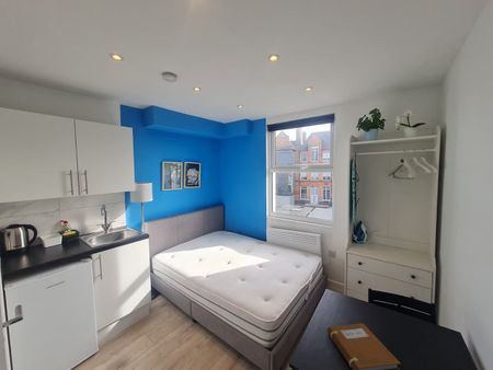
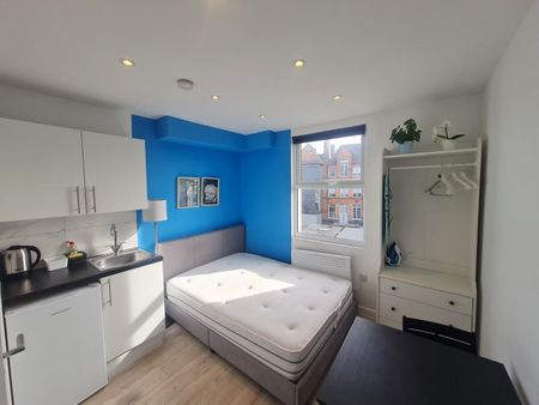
- notebook (358, 345)
